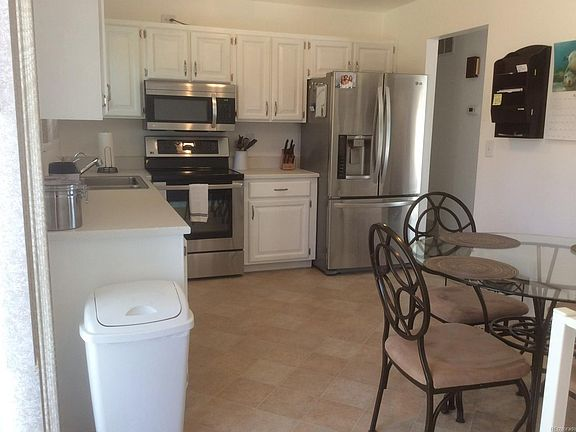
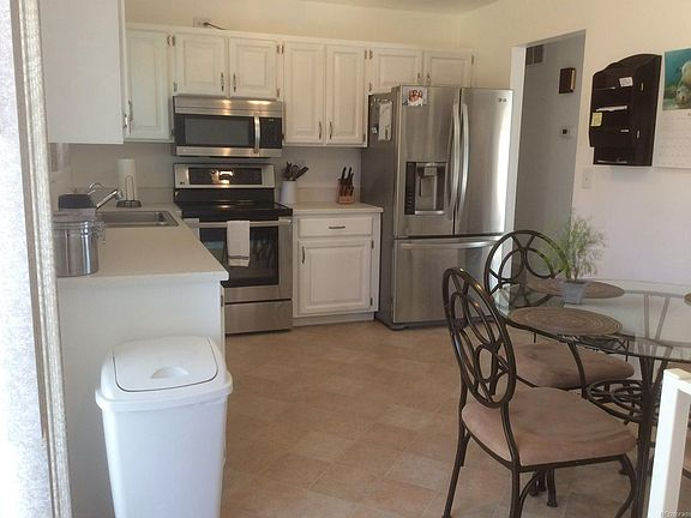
+ potted plant (571, 255)
